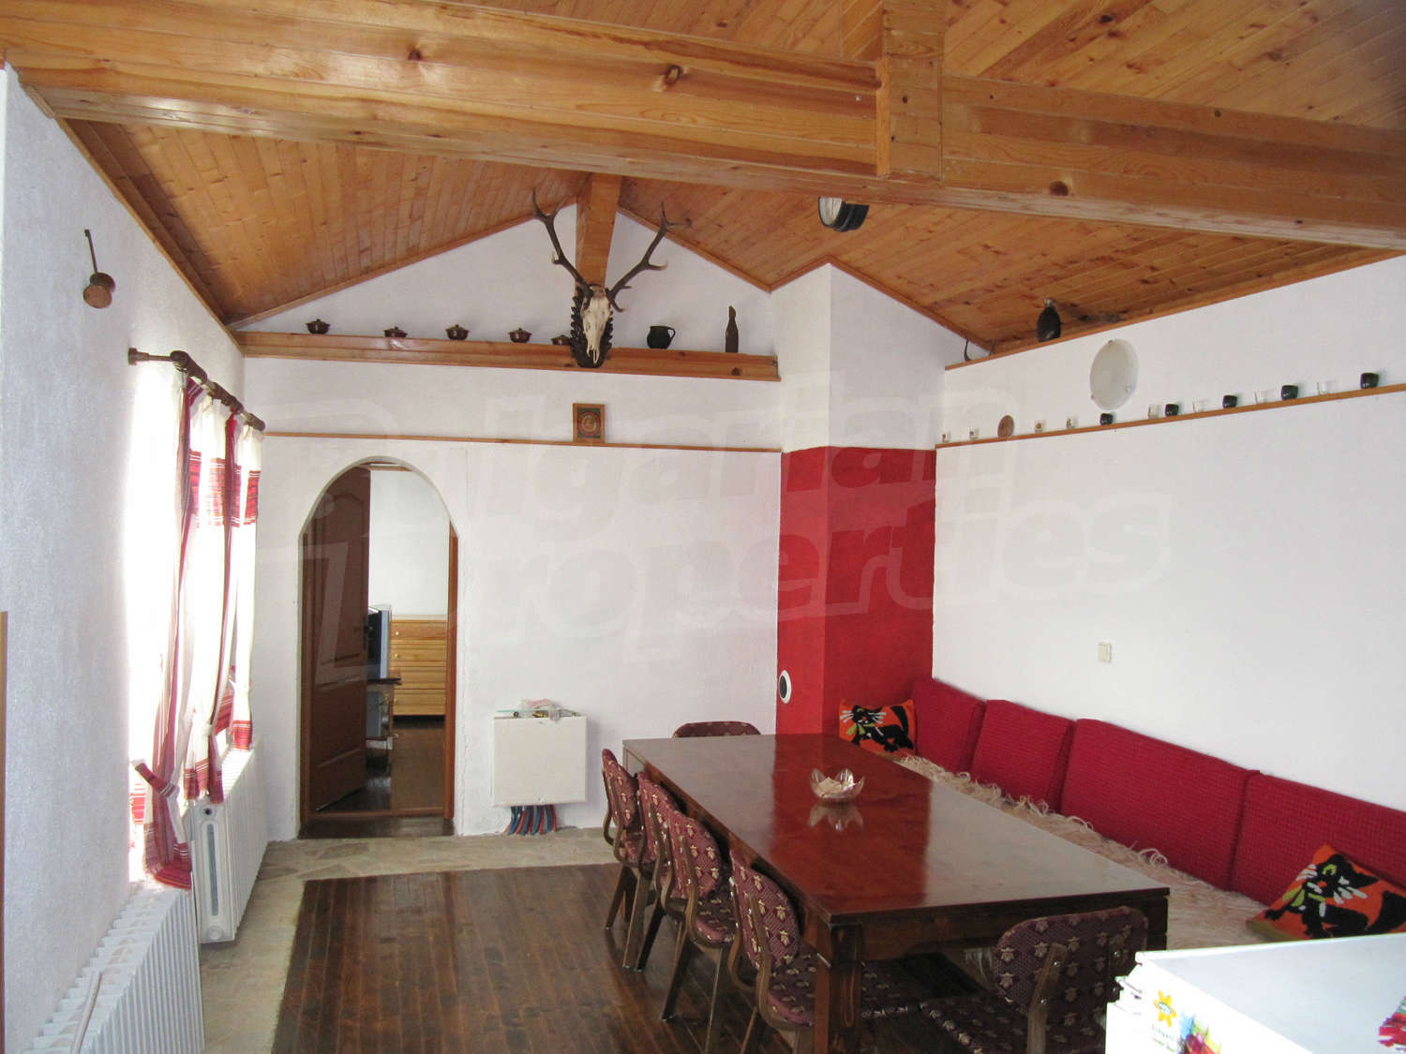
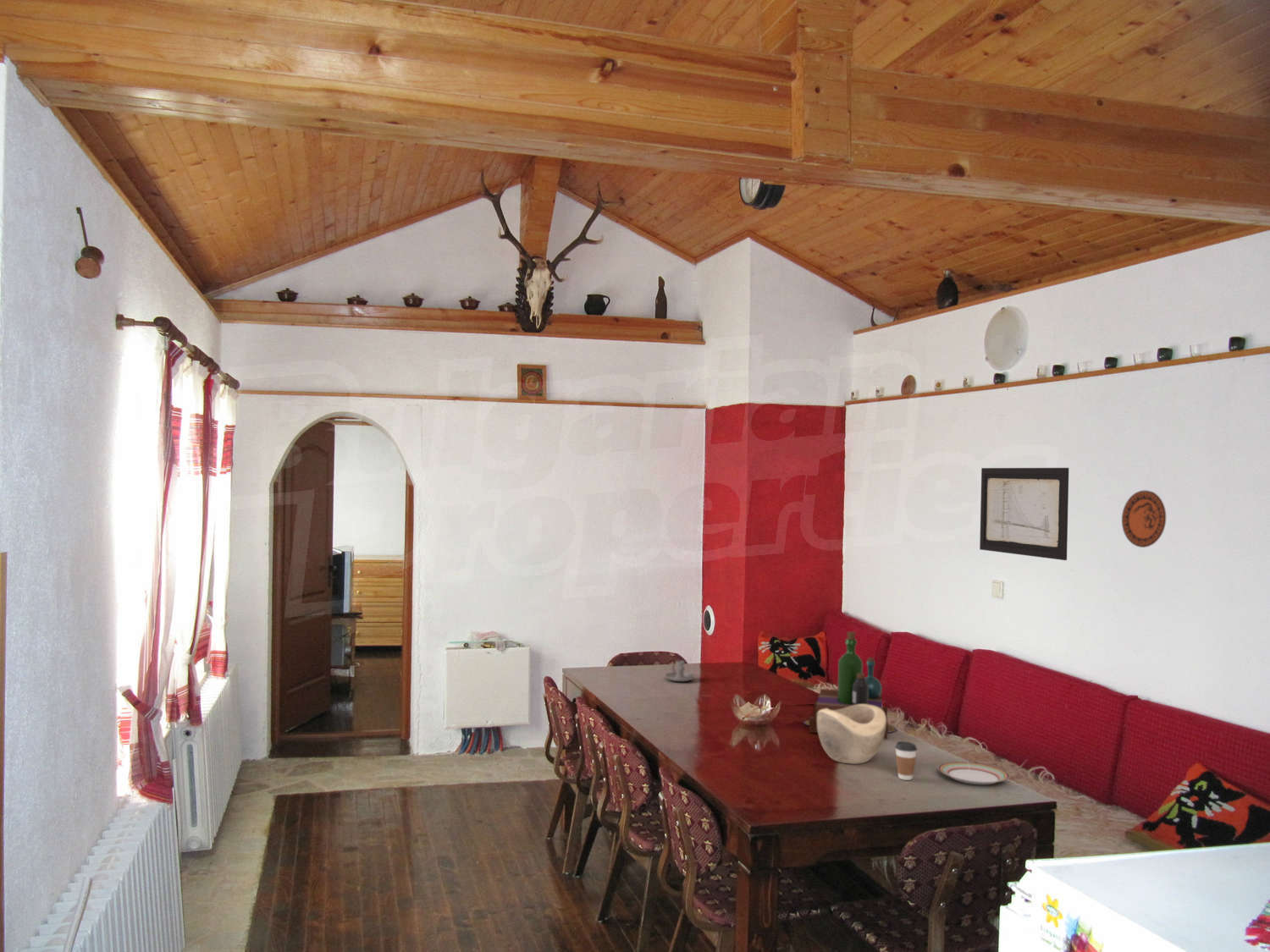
+ bottle (850, 679)
+ wall art (1021, 511)
+ candle holder (678, 669)
+ plate (973, 774)
+ coffee cup (905, 761)
+ decorative bowl (851, 733)
+ decorative plate (1144, 519)
